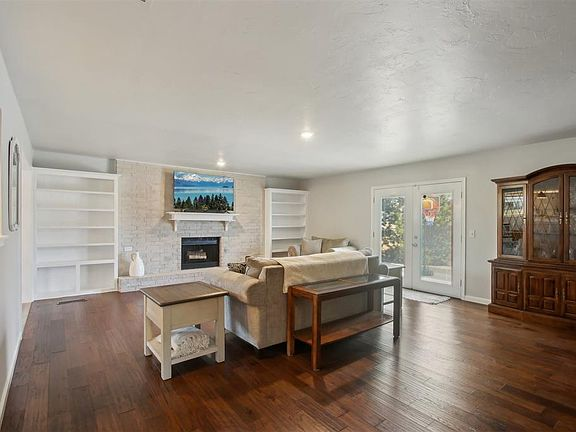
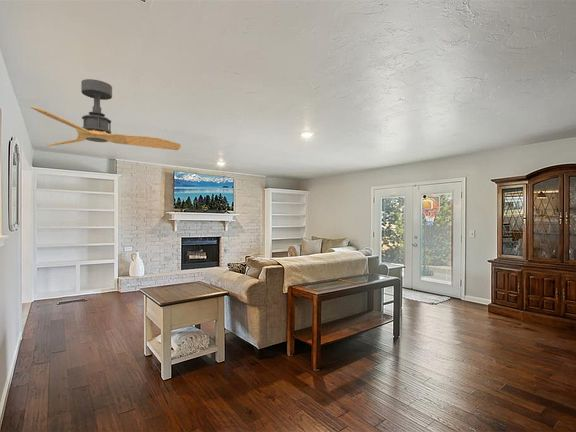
+ ceiling fan (110, 120)
